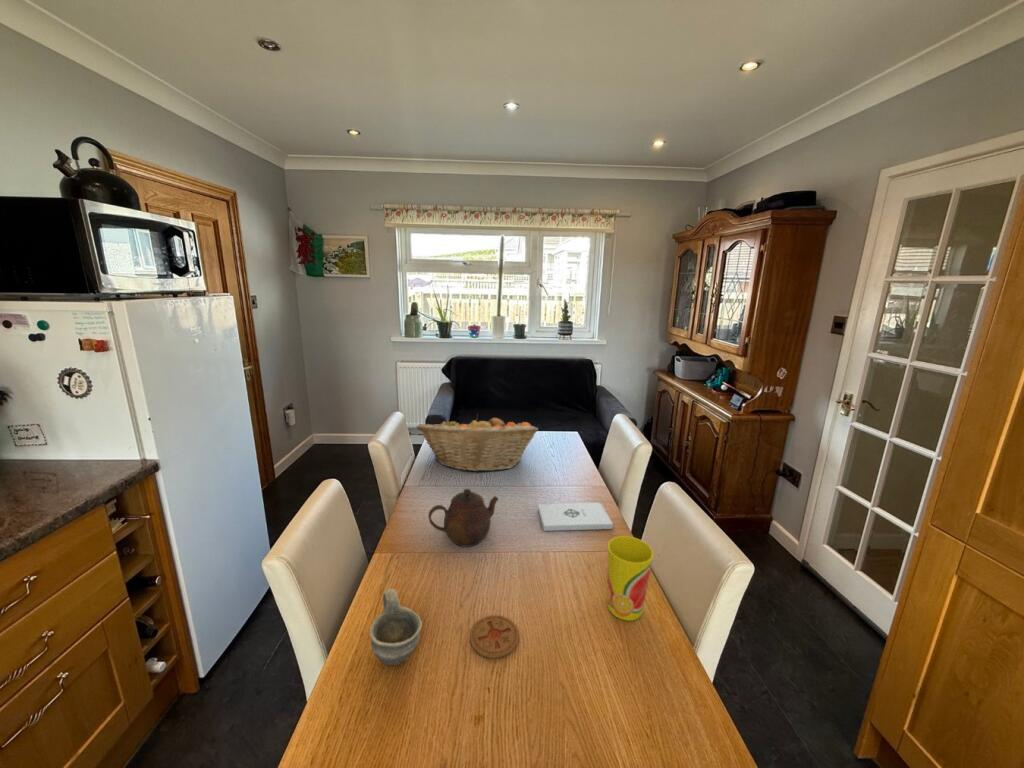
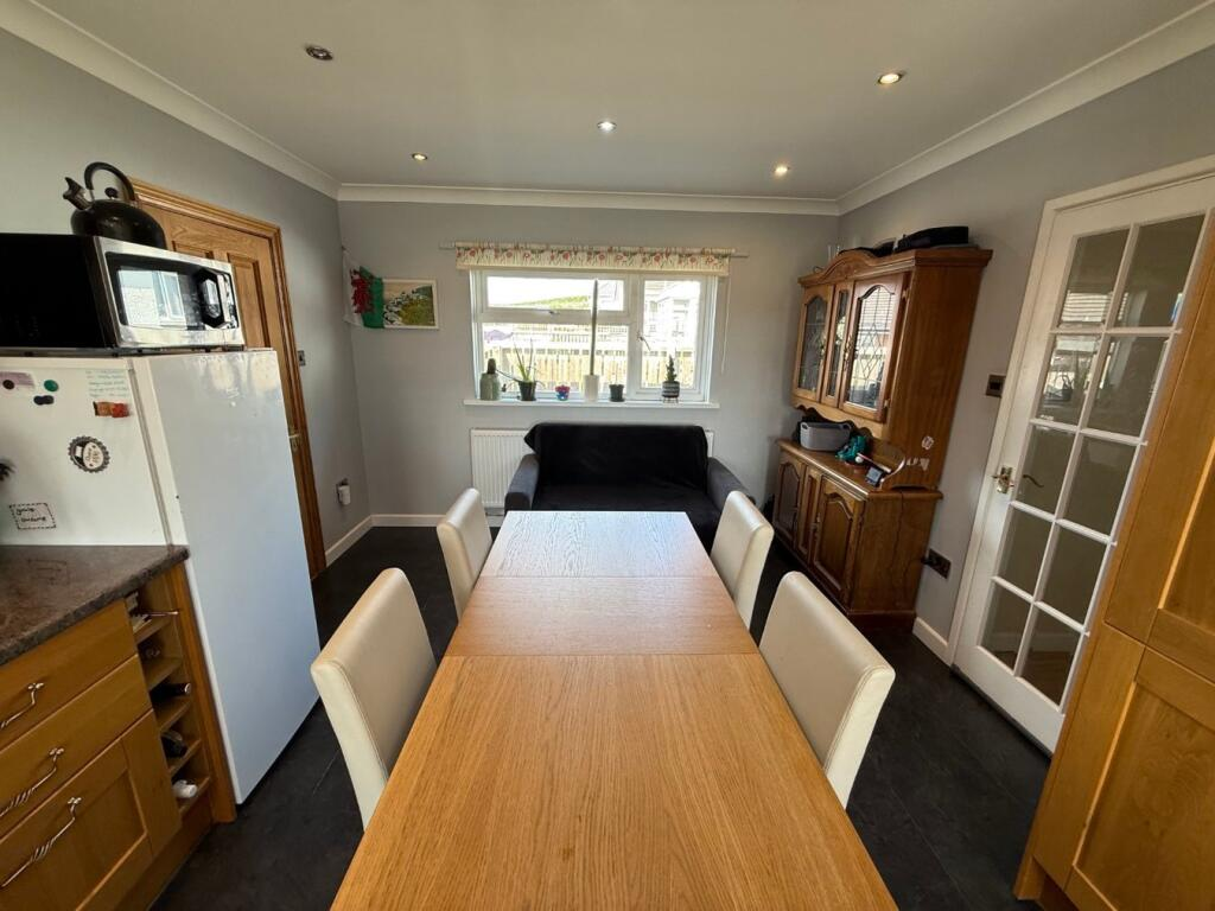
- teapot (464, 513)
- fruit basket (477, 436)
- notepad (573, 515)
- cup (627, 578)
- coaster (494, 635)
- cup (397, 629)
